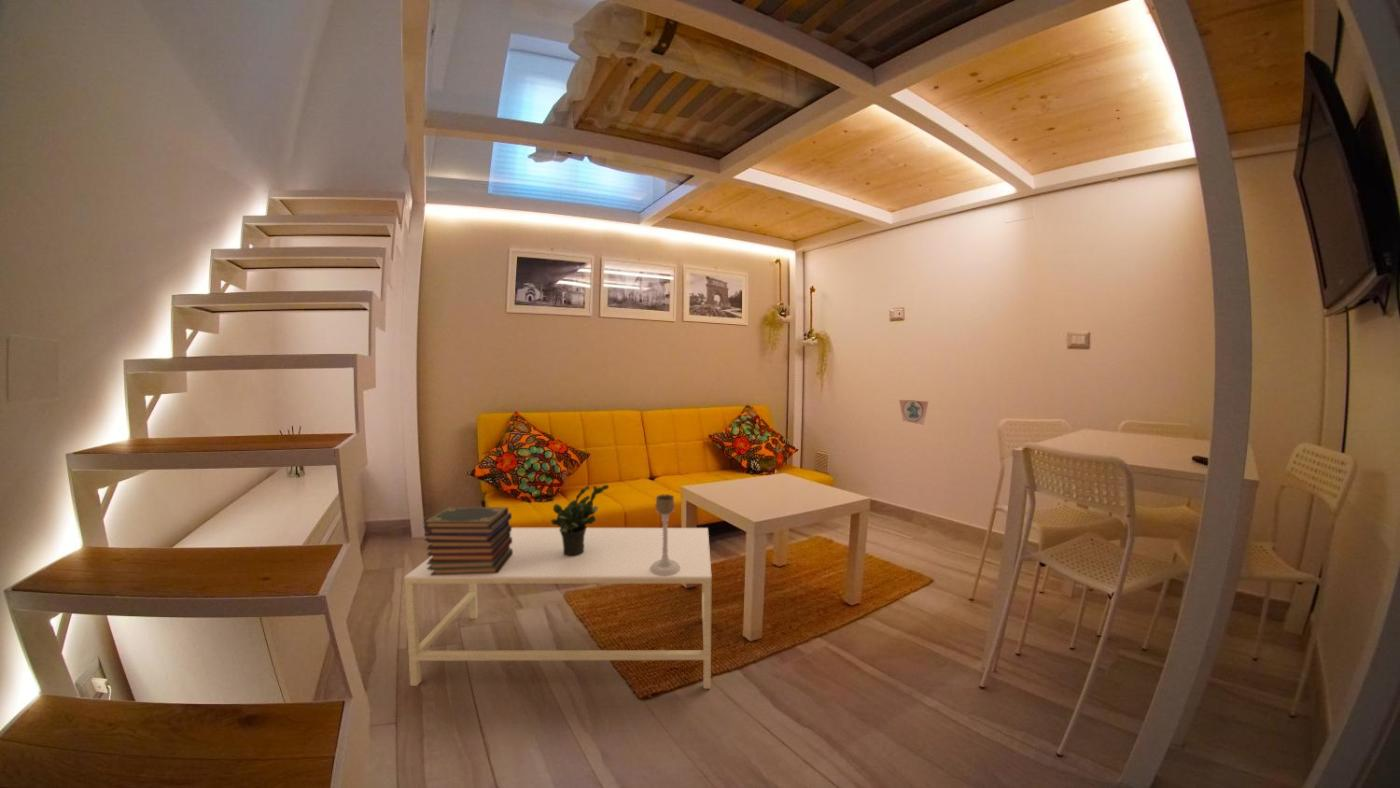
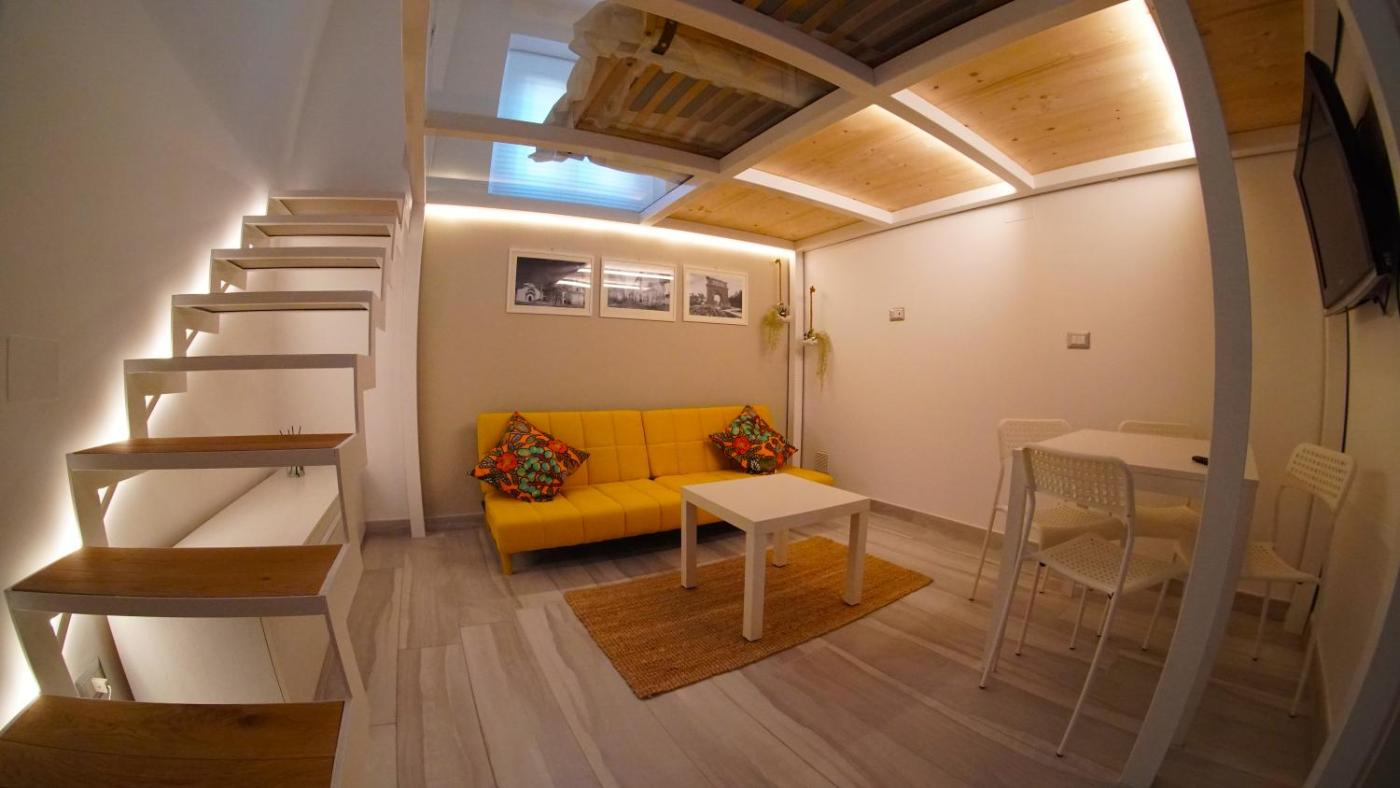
- book stack (470, 539)
- coffee table (576, 583)
- candle holder (665, 532)
- potted plant (581, 515)
- animal cookie (912, 411)
